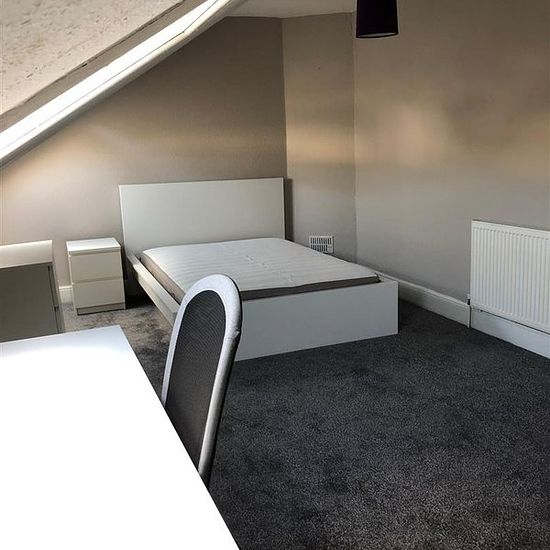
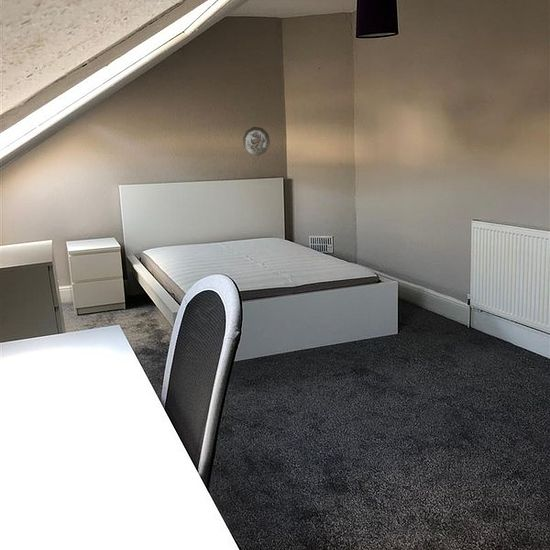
+ decorative plate (256, 141)
